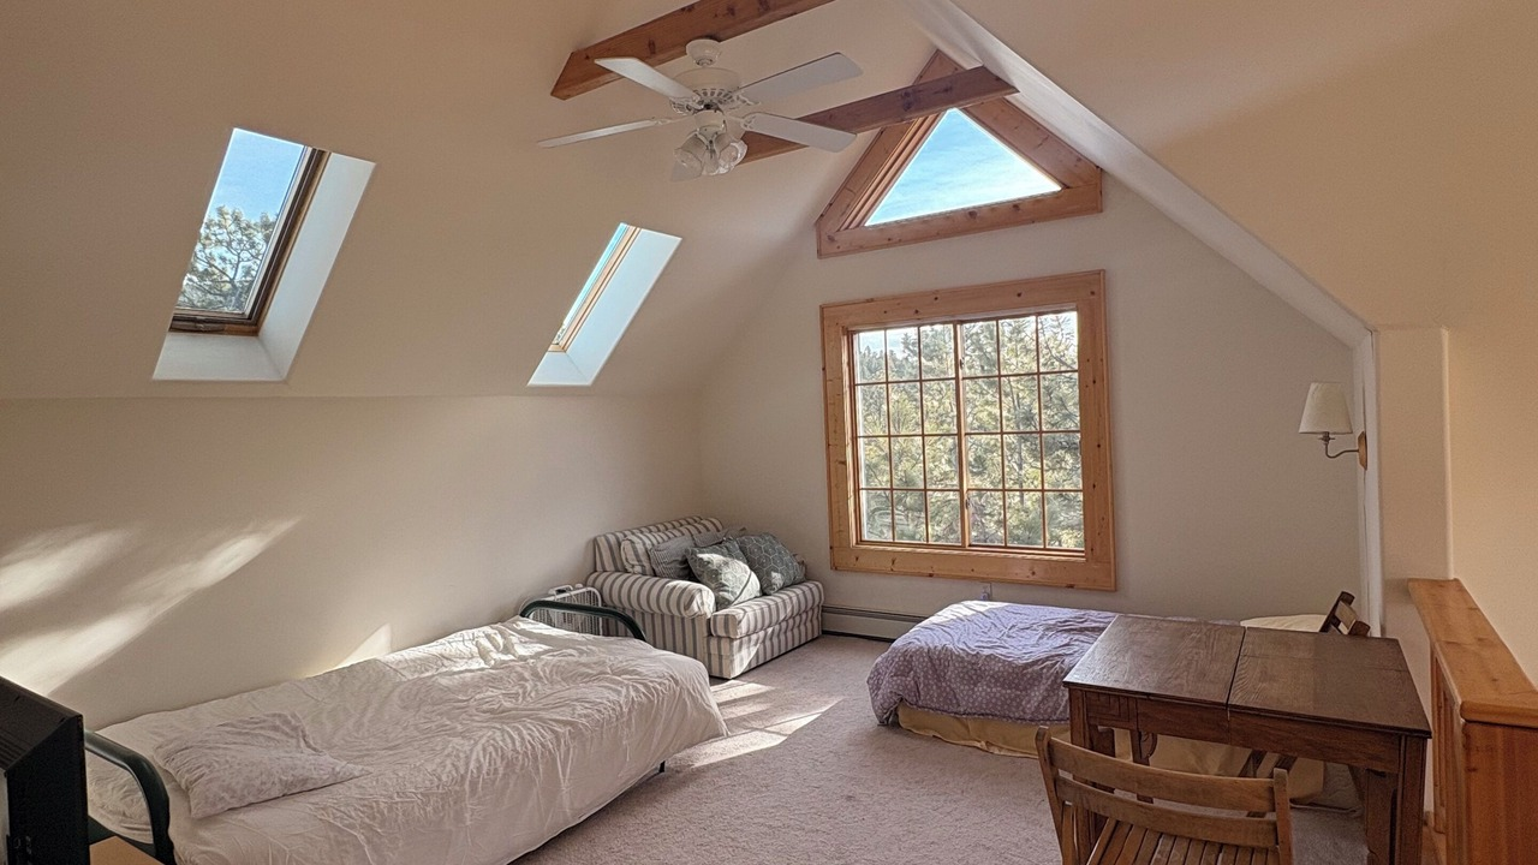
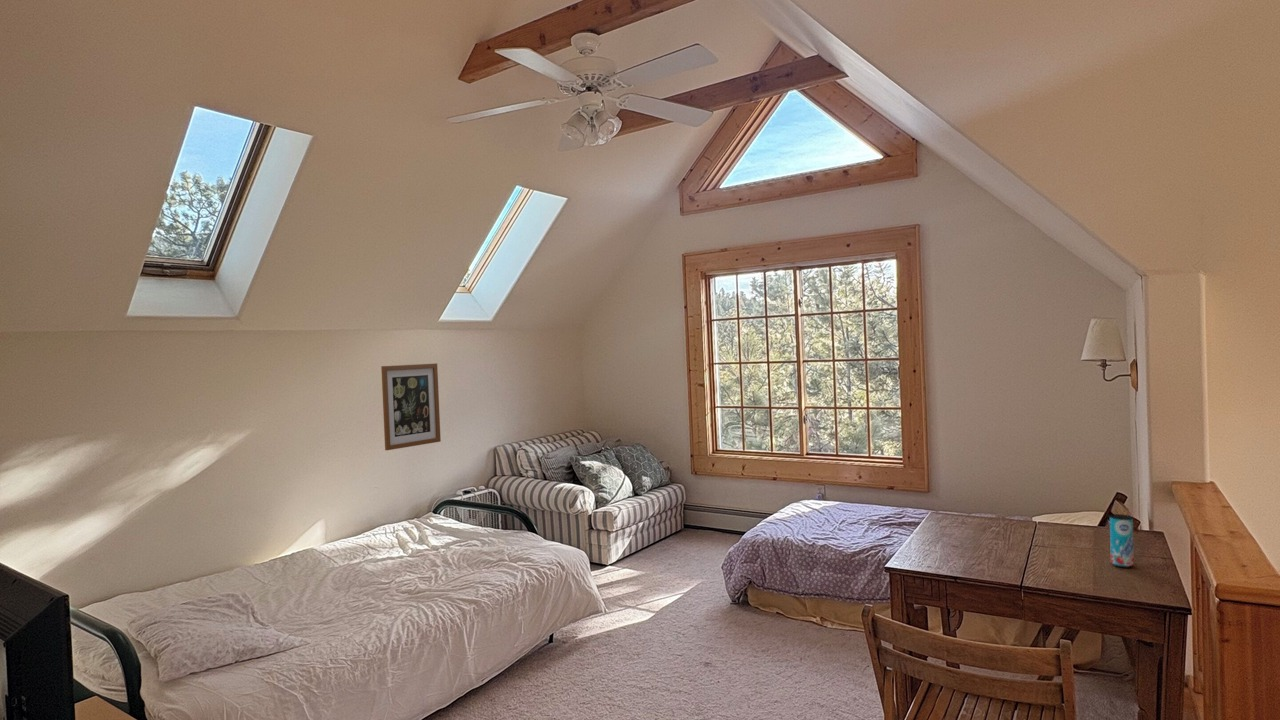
+ wall art (412, 405)
+ beverage can (1121, 540)
